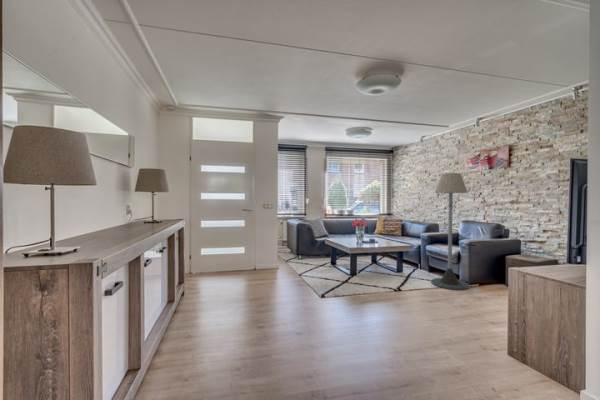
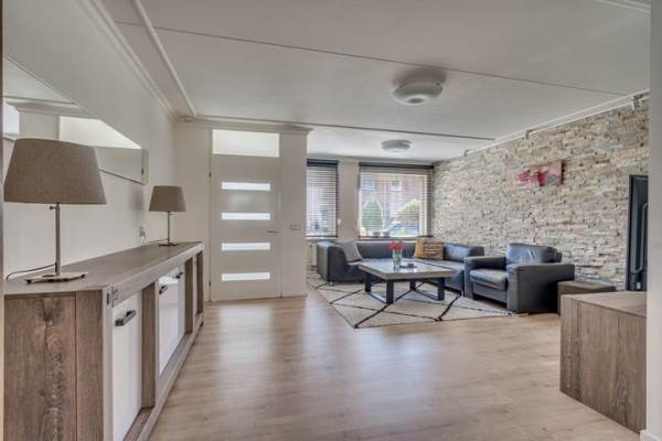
- floor lamp (450, 229)
